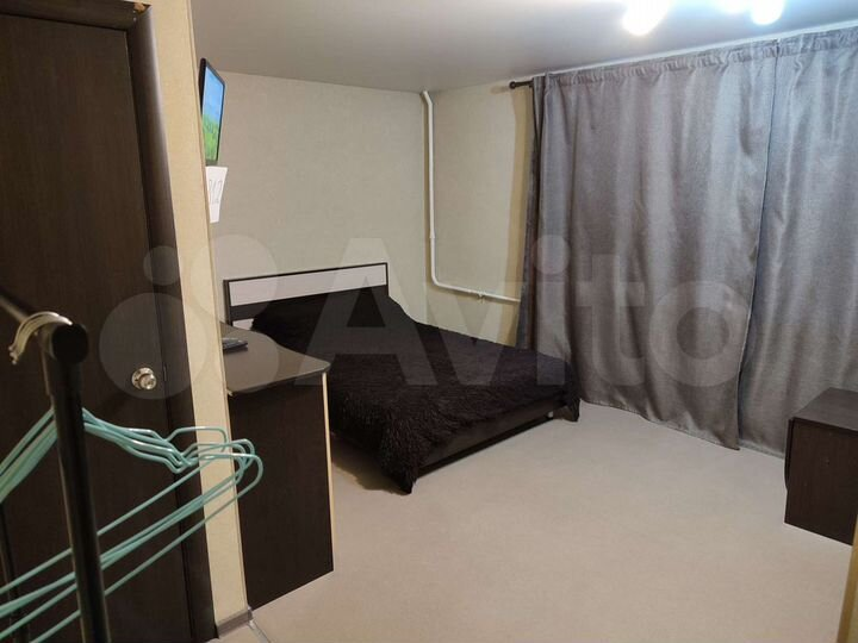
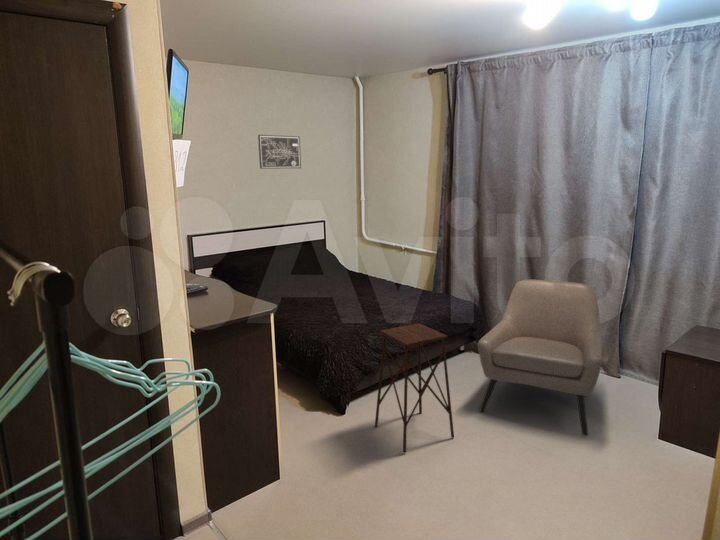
+ side table (413, 383)
+ wall art (280, 152)
+ armchair (548, 348)
